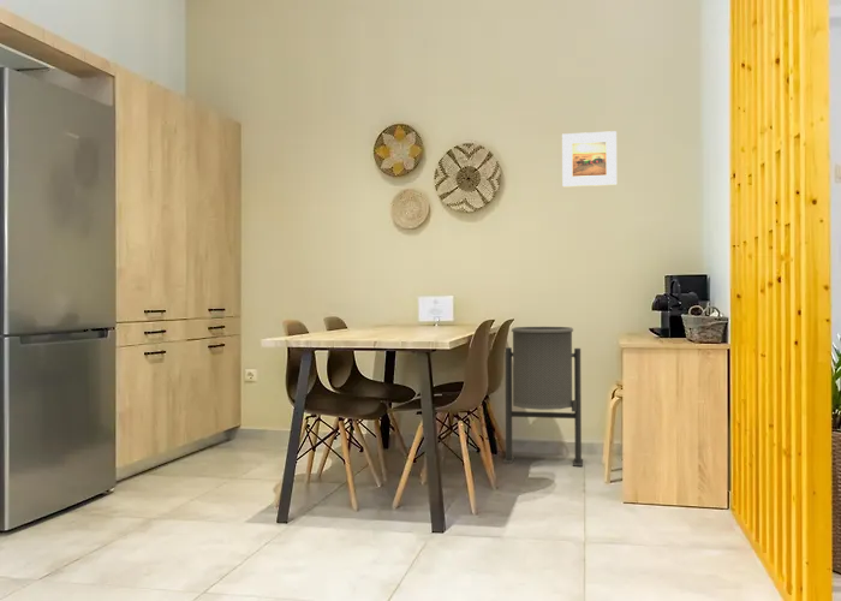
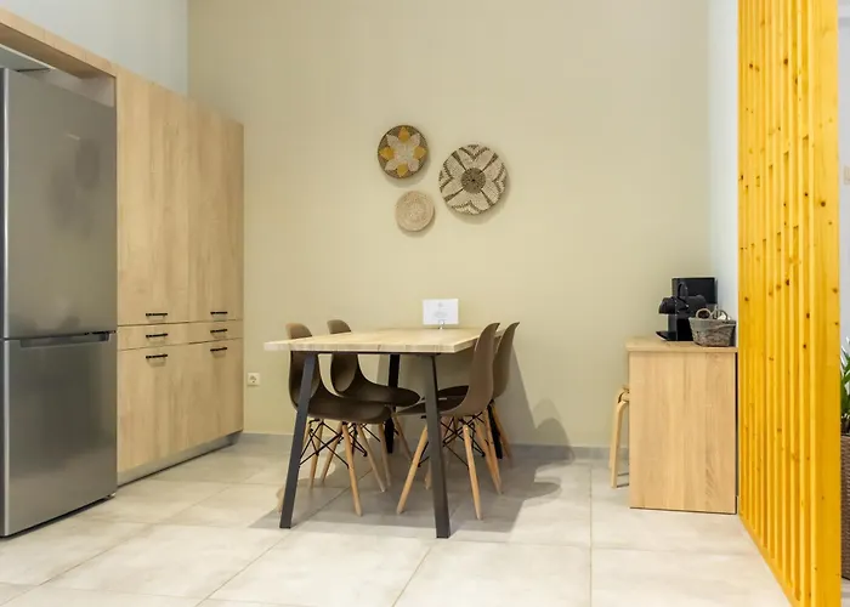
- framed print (589, 159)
- trash can (542, 394)
